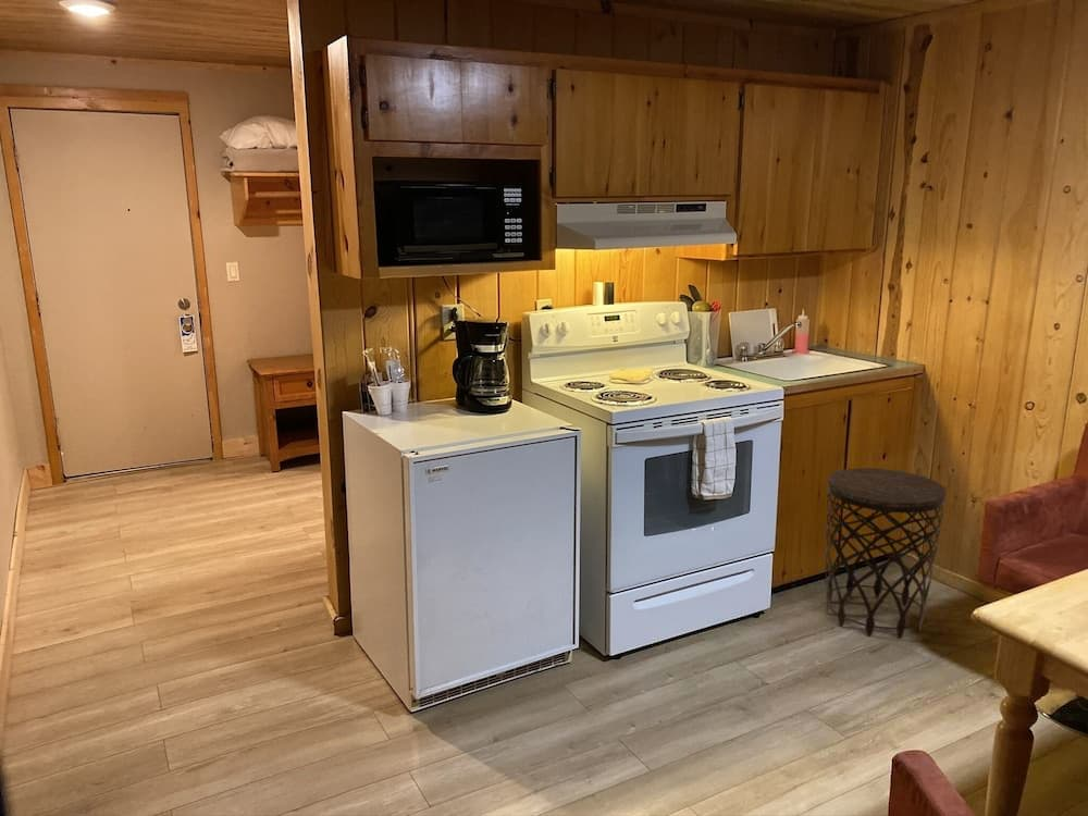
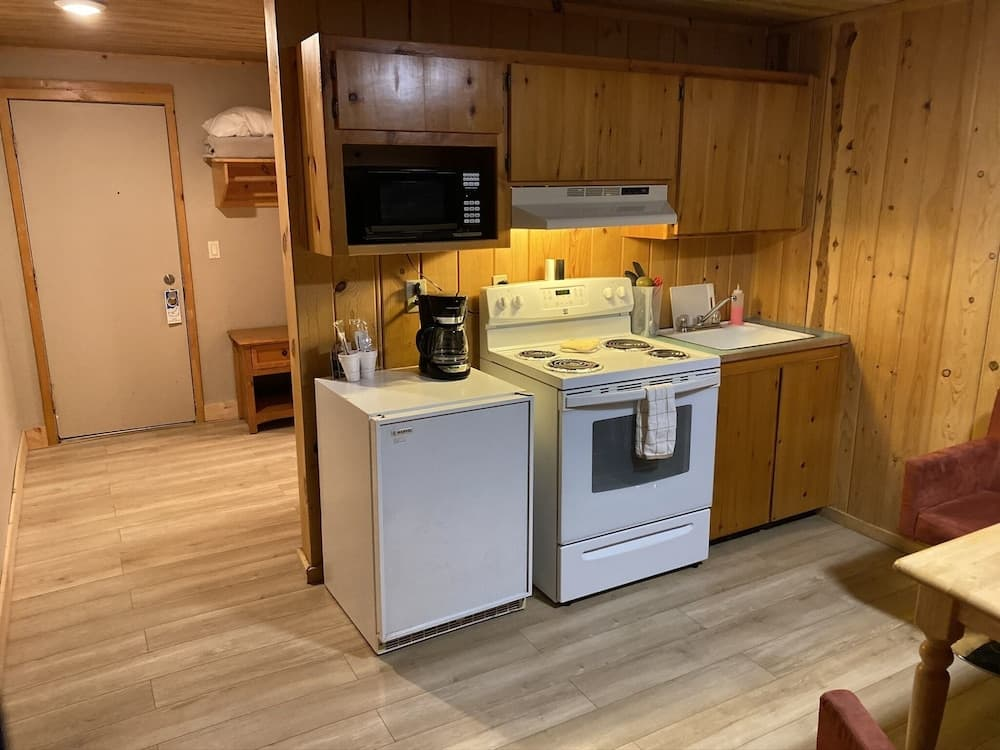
- side table (880, 551)
